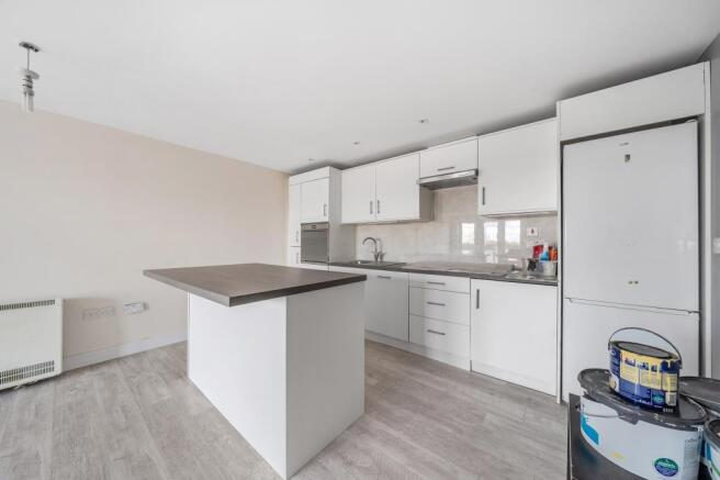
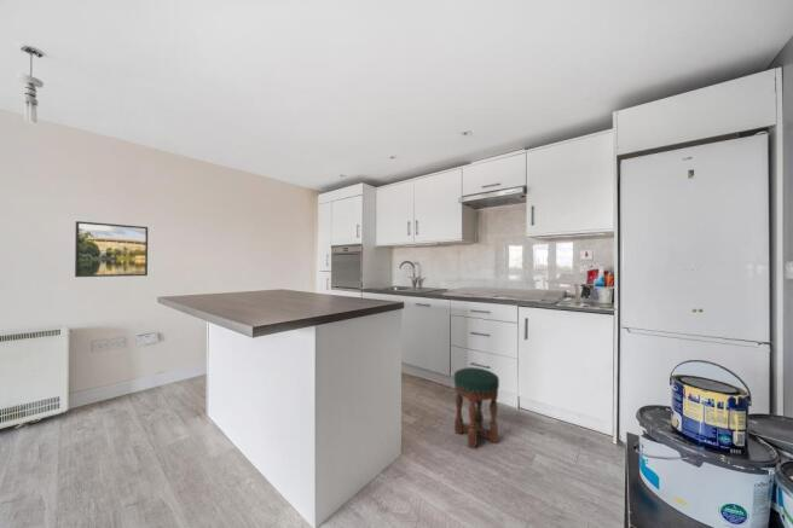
+ stool (475, 402)
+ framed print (114, 250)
